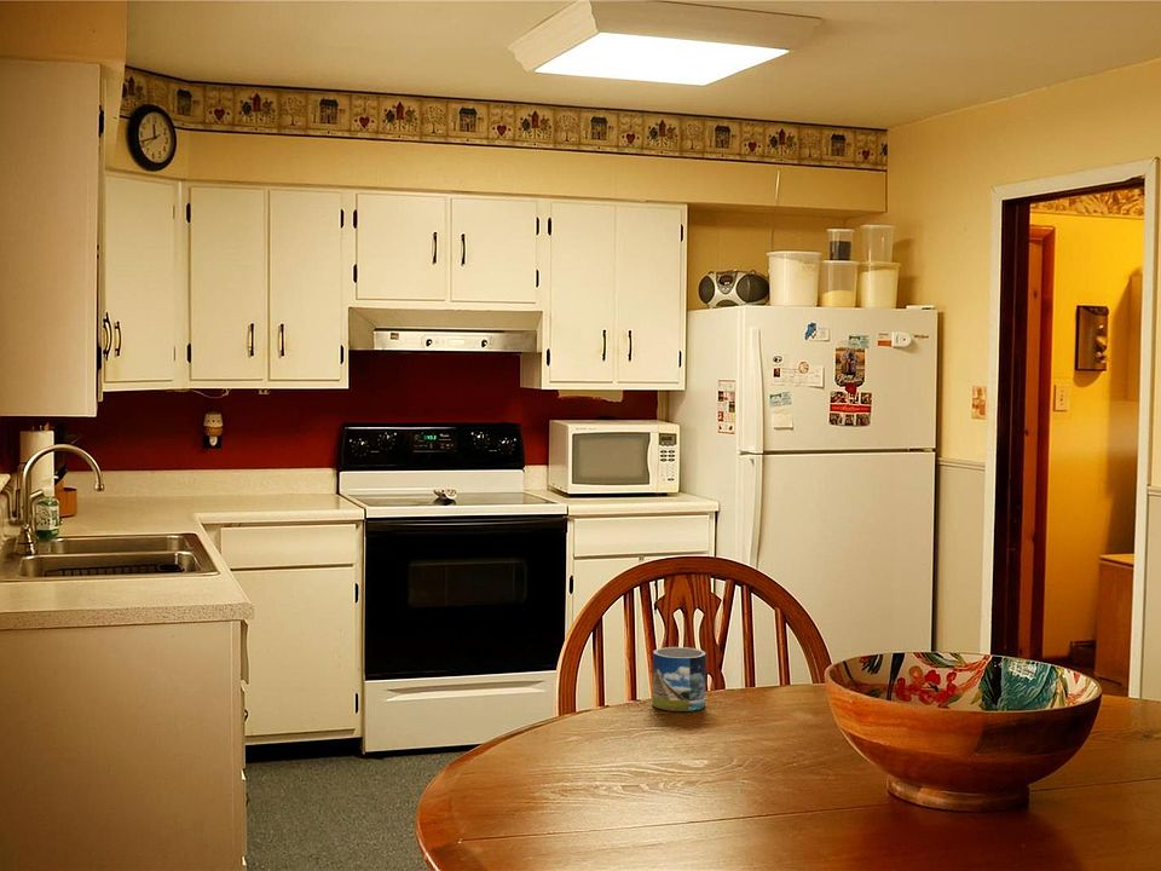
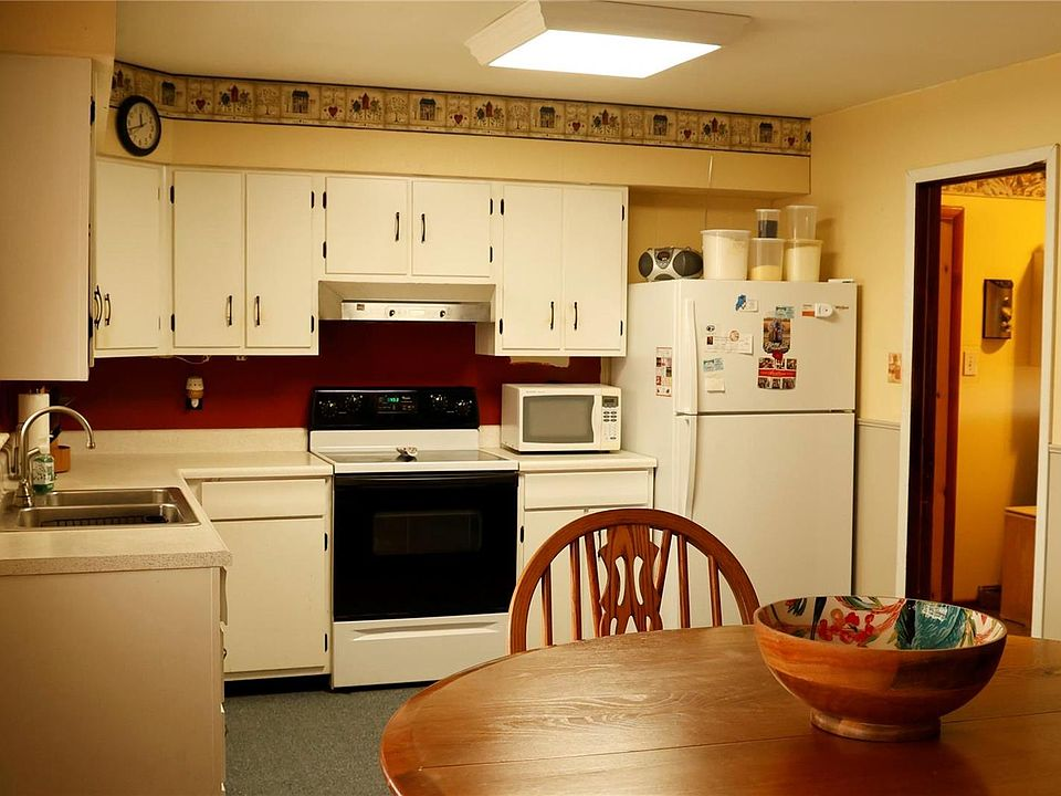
- mug (675, 675)
